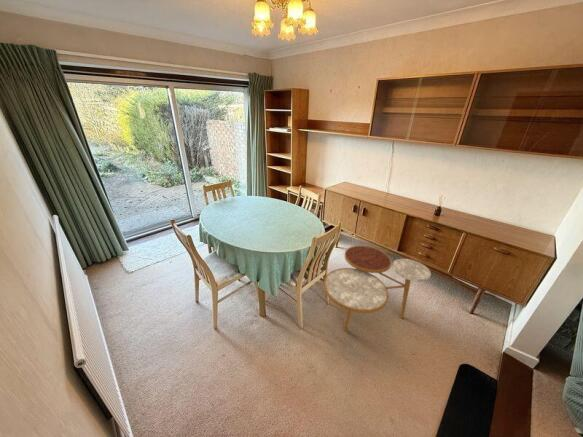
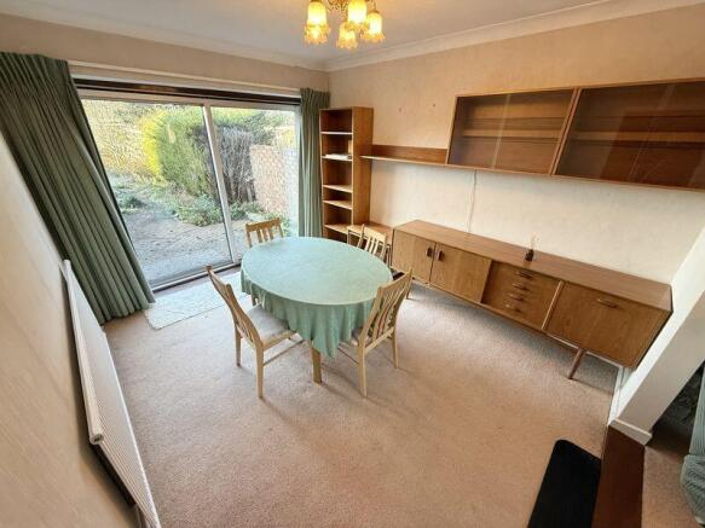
- side table (372, 292)
